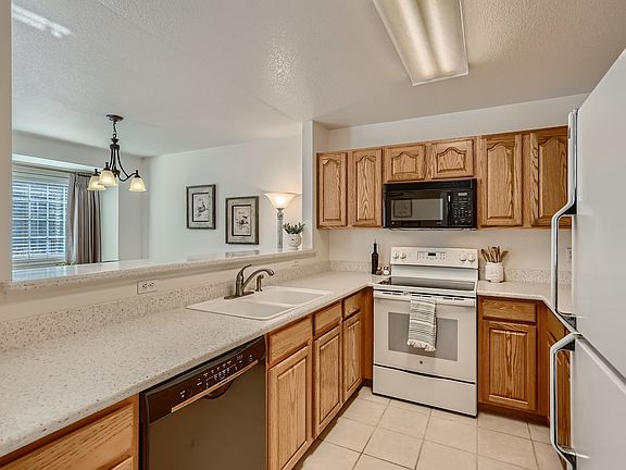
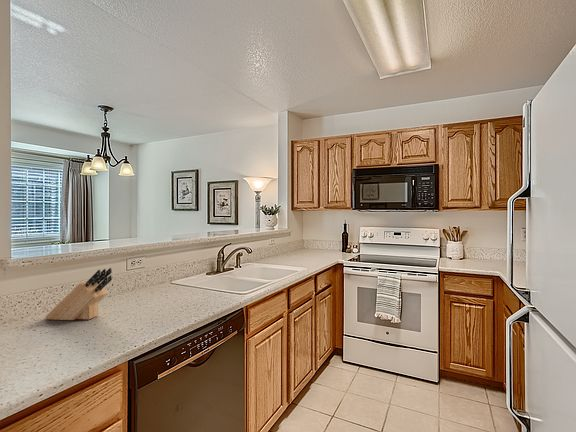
+ knife block (81, 292)
